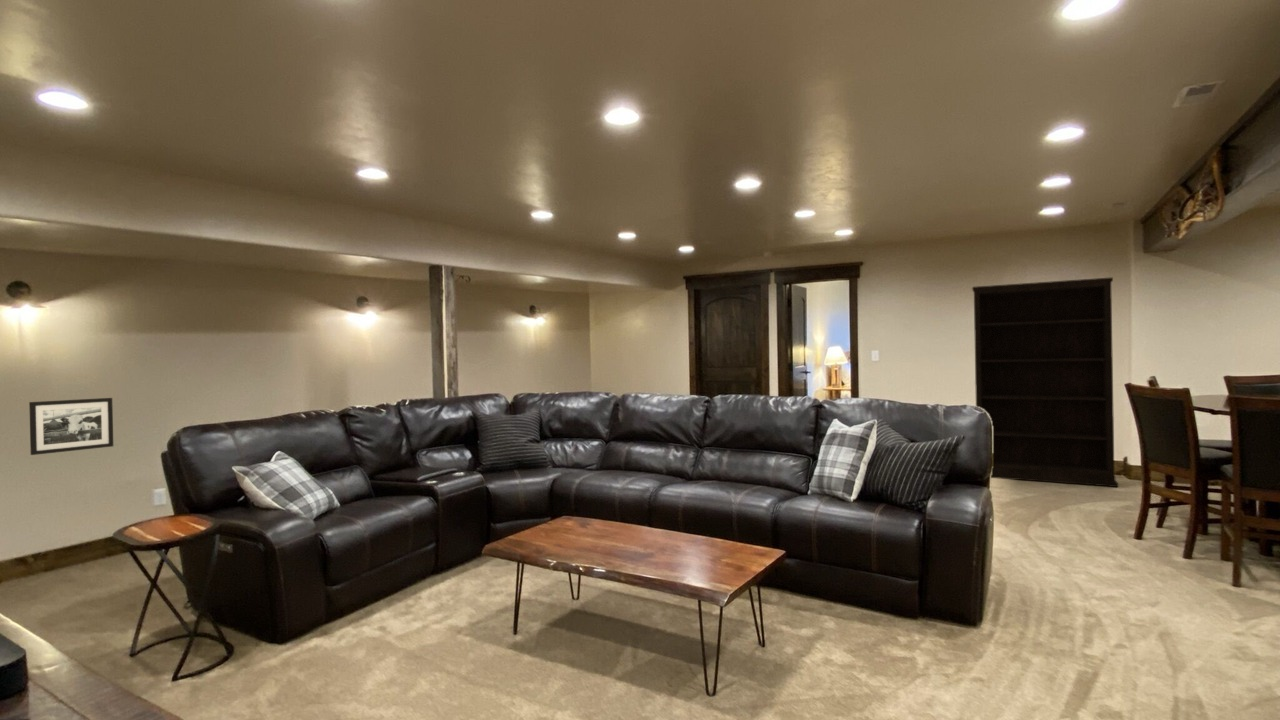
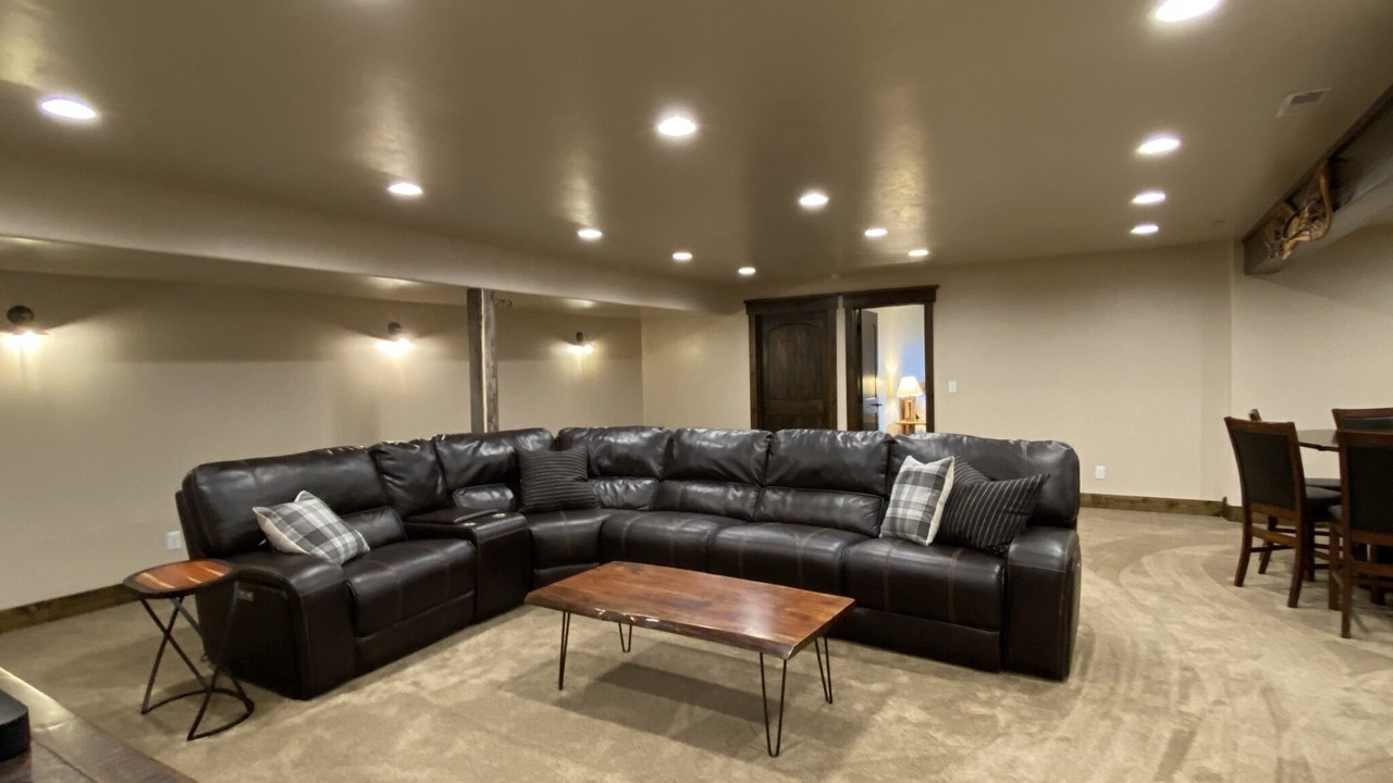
- picture frame (73, 425)
- bookshelf (1040, 381)
